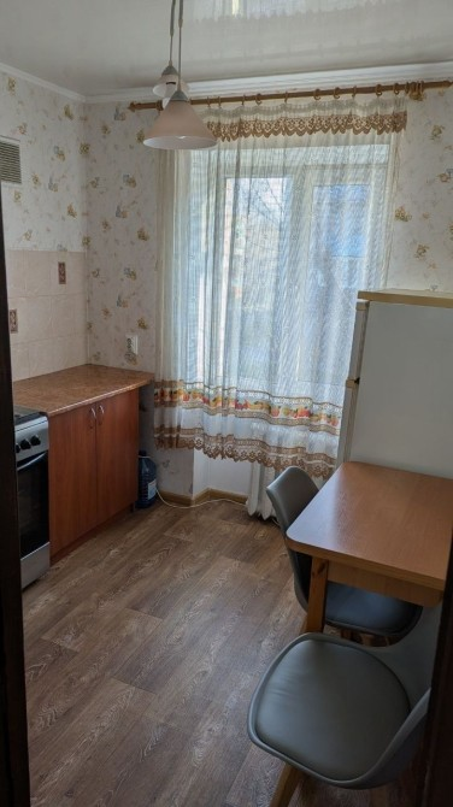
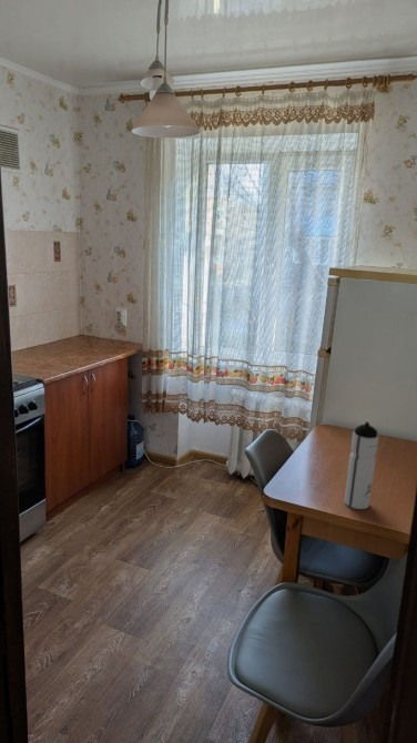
+ water bottle (362, 464)
